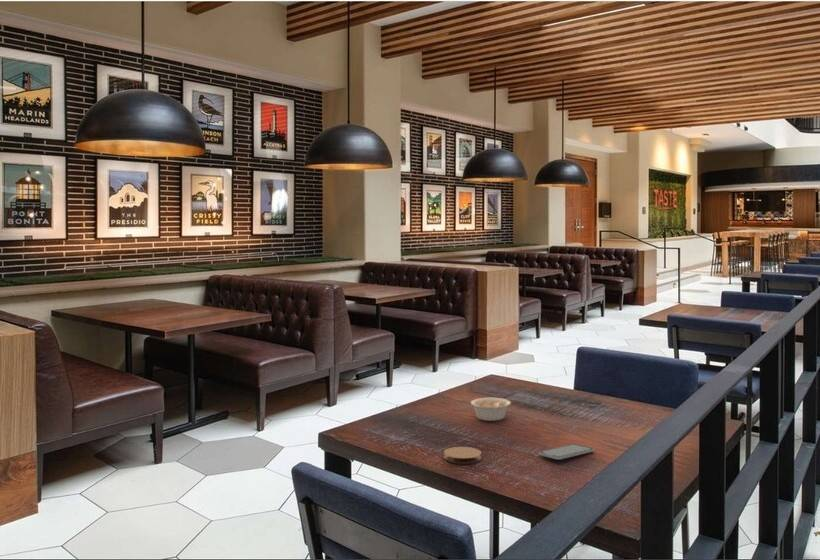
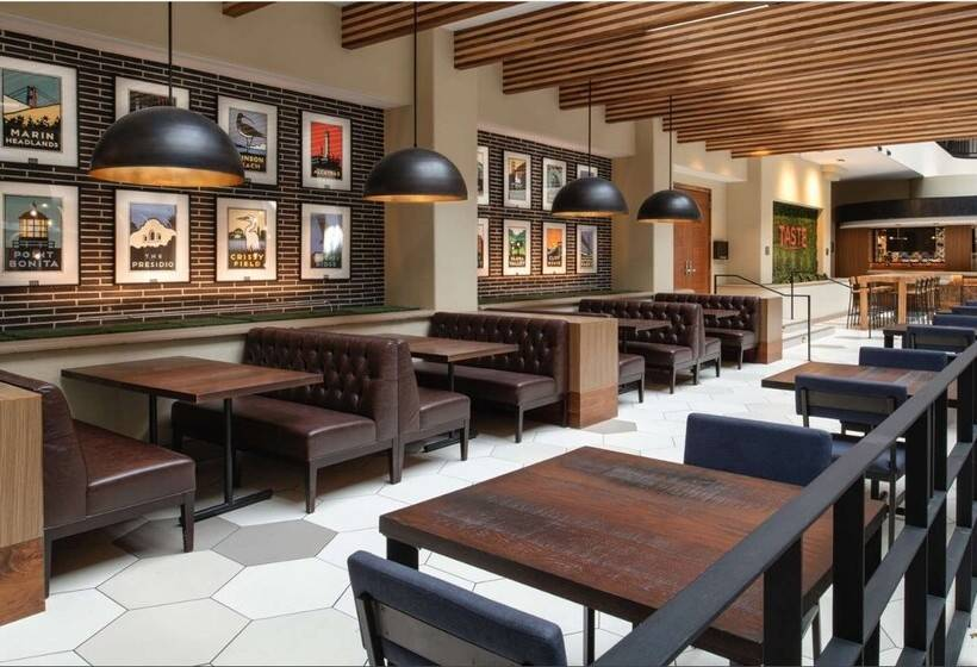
- coaster (462, 454)
- legume (491, 407)
- smartphone (566, 451)
